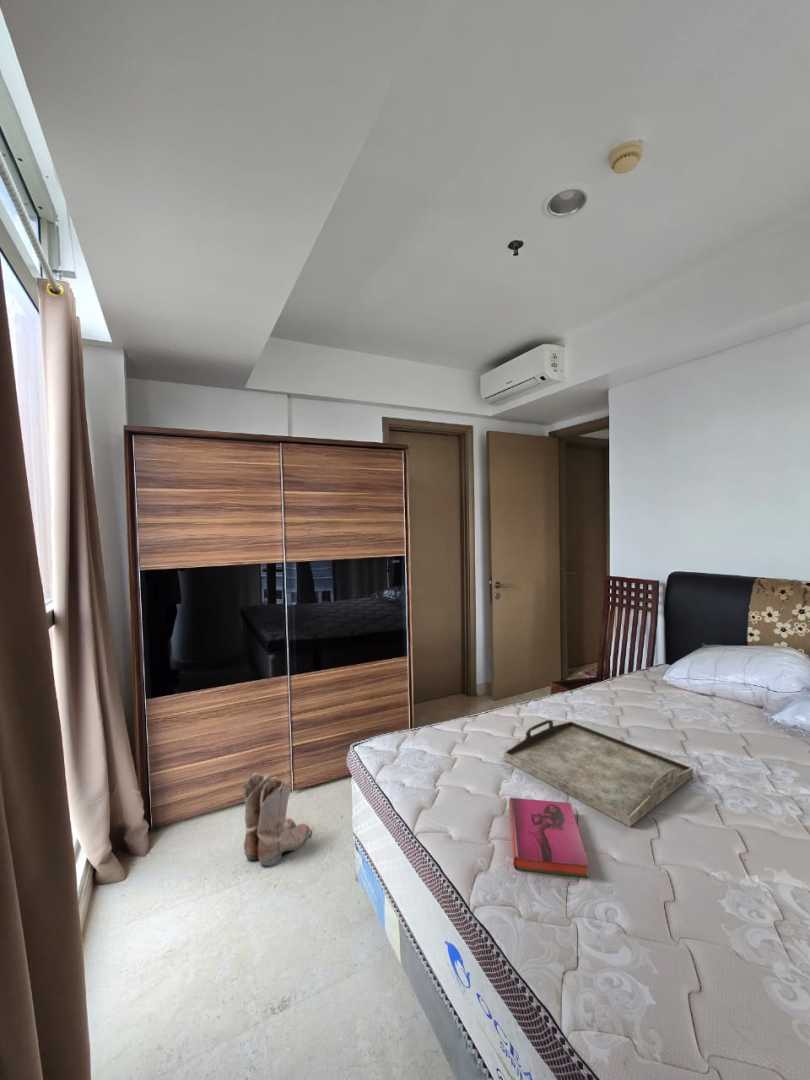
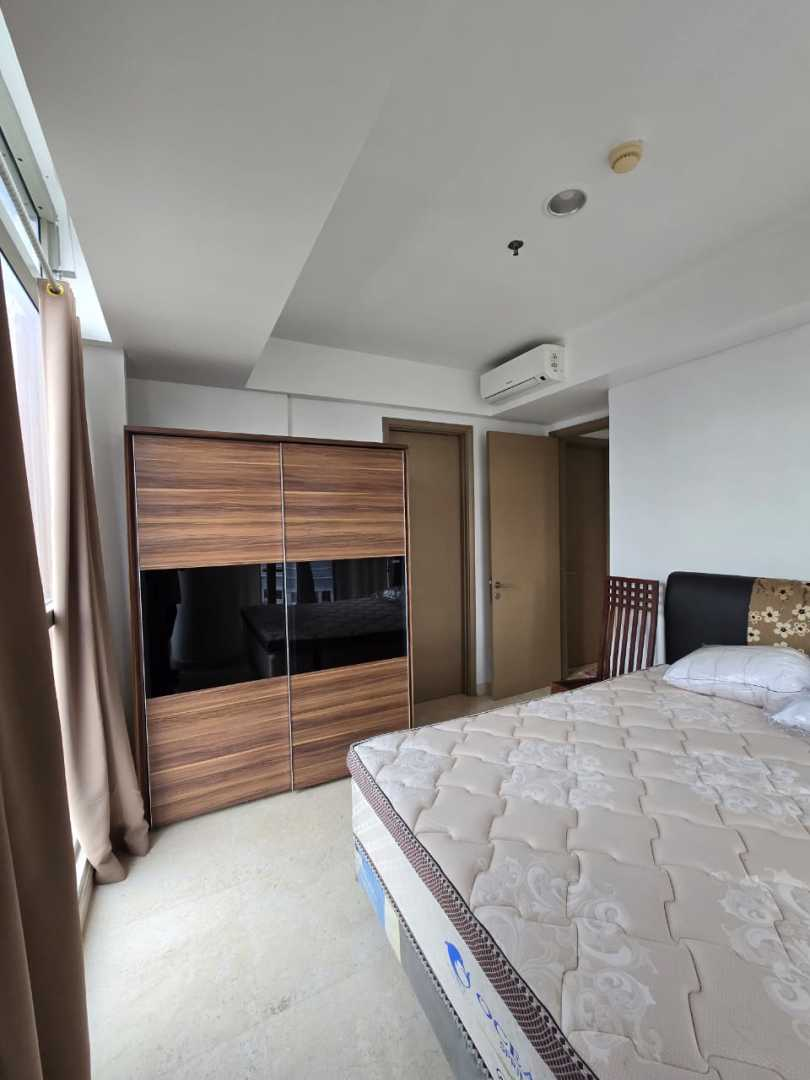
- boots (277, 807)
- serving tray (594, 756)
- hardback book (544, 833)
